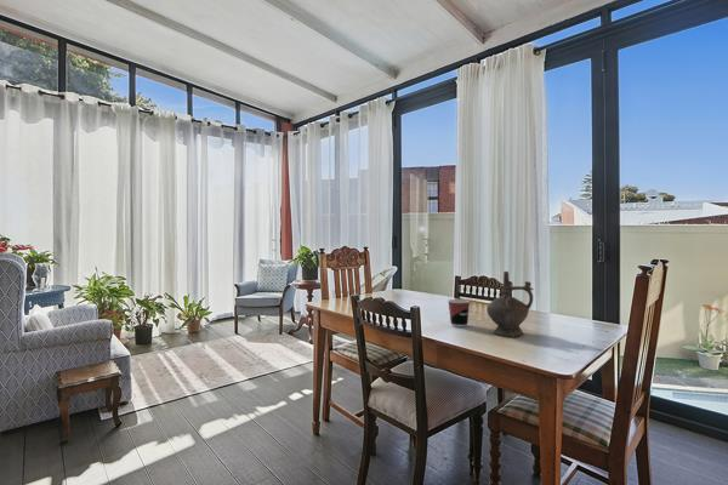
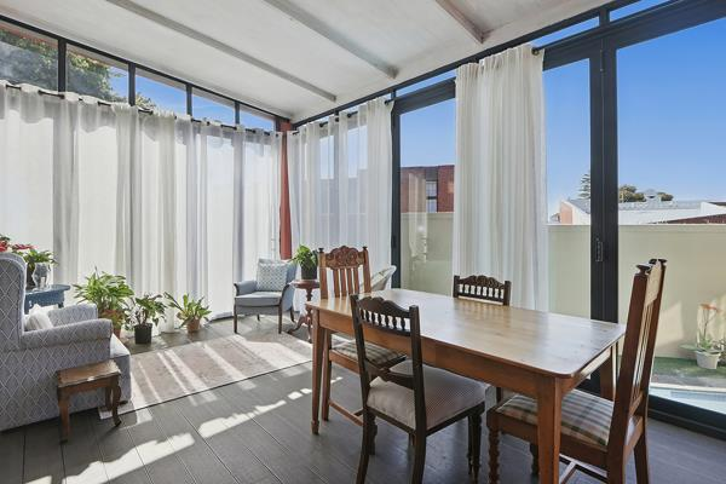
- cup (459, 313)
- ceremonial vessel (510, 302)
